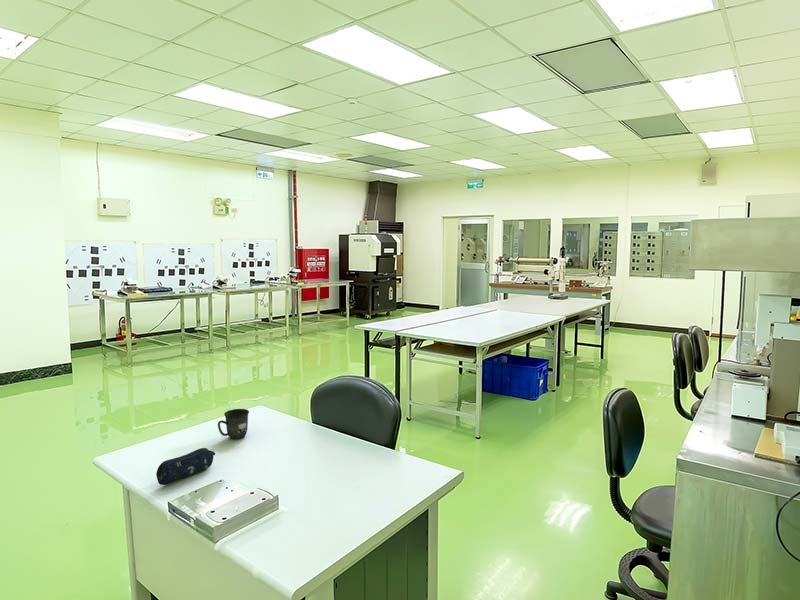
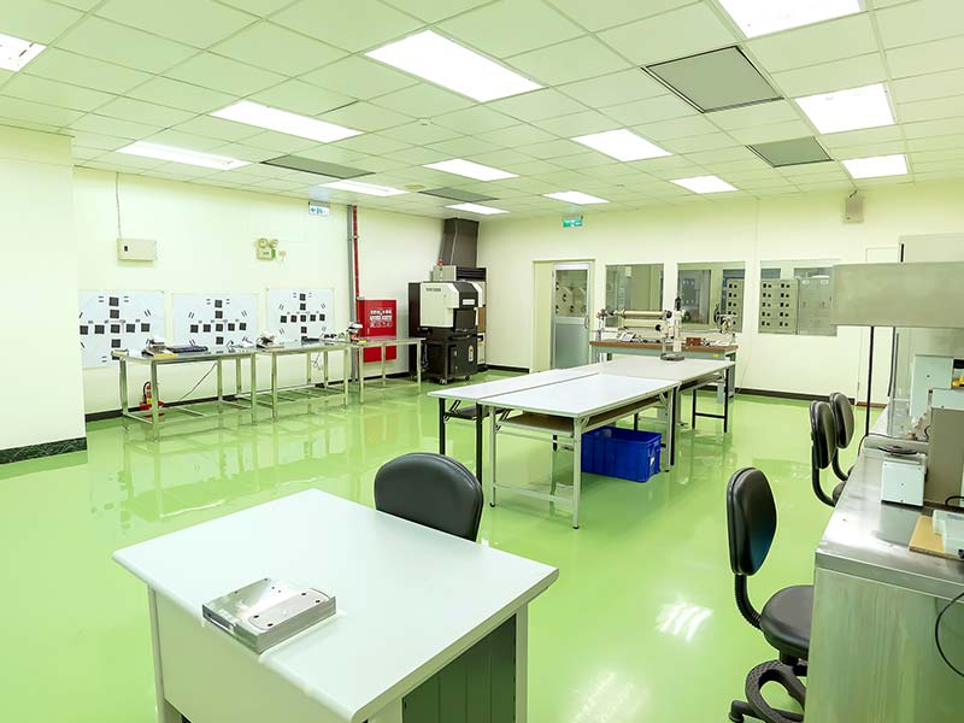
- pencil case (186, 465)
- mug (233, 425)
